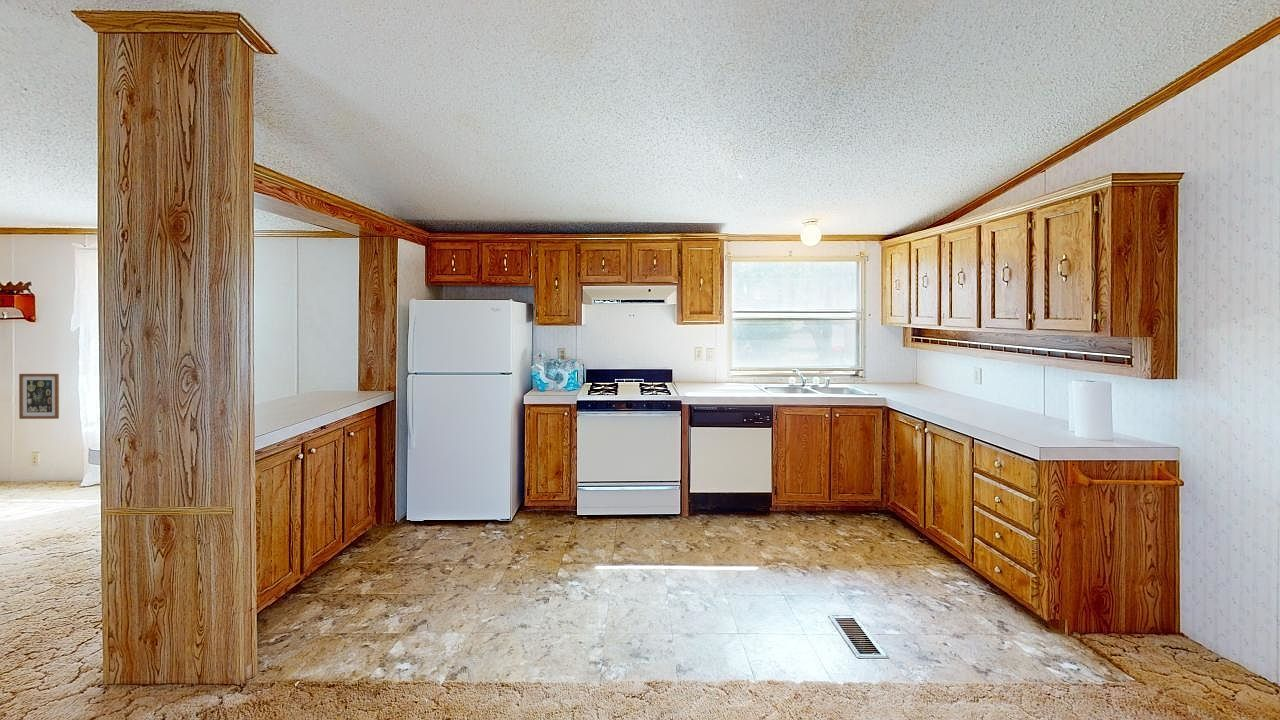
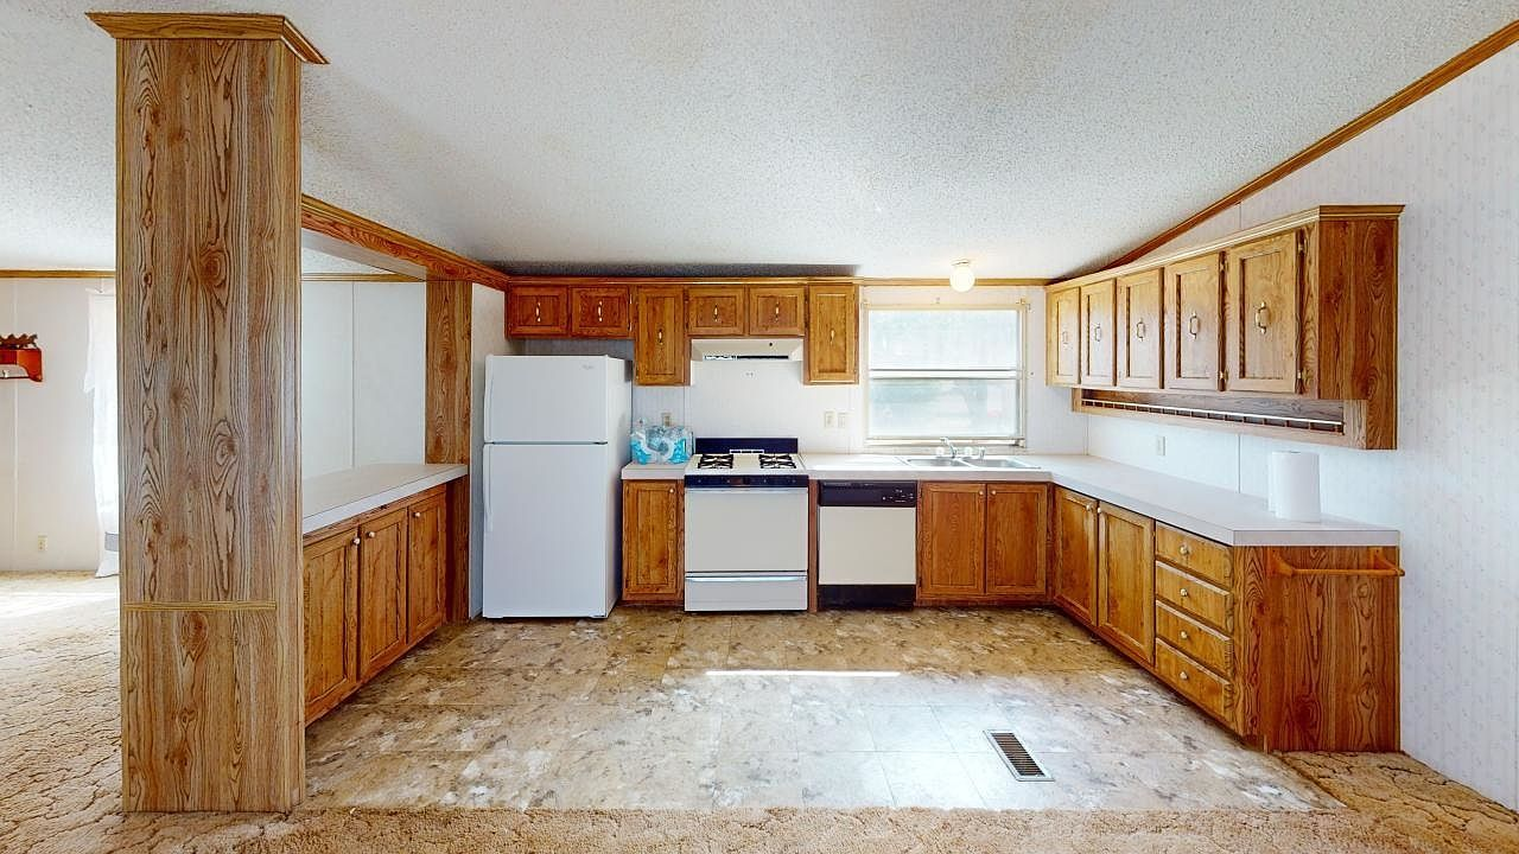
- wall art (39, 396)
